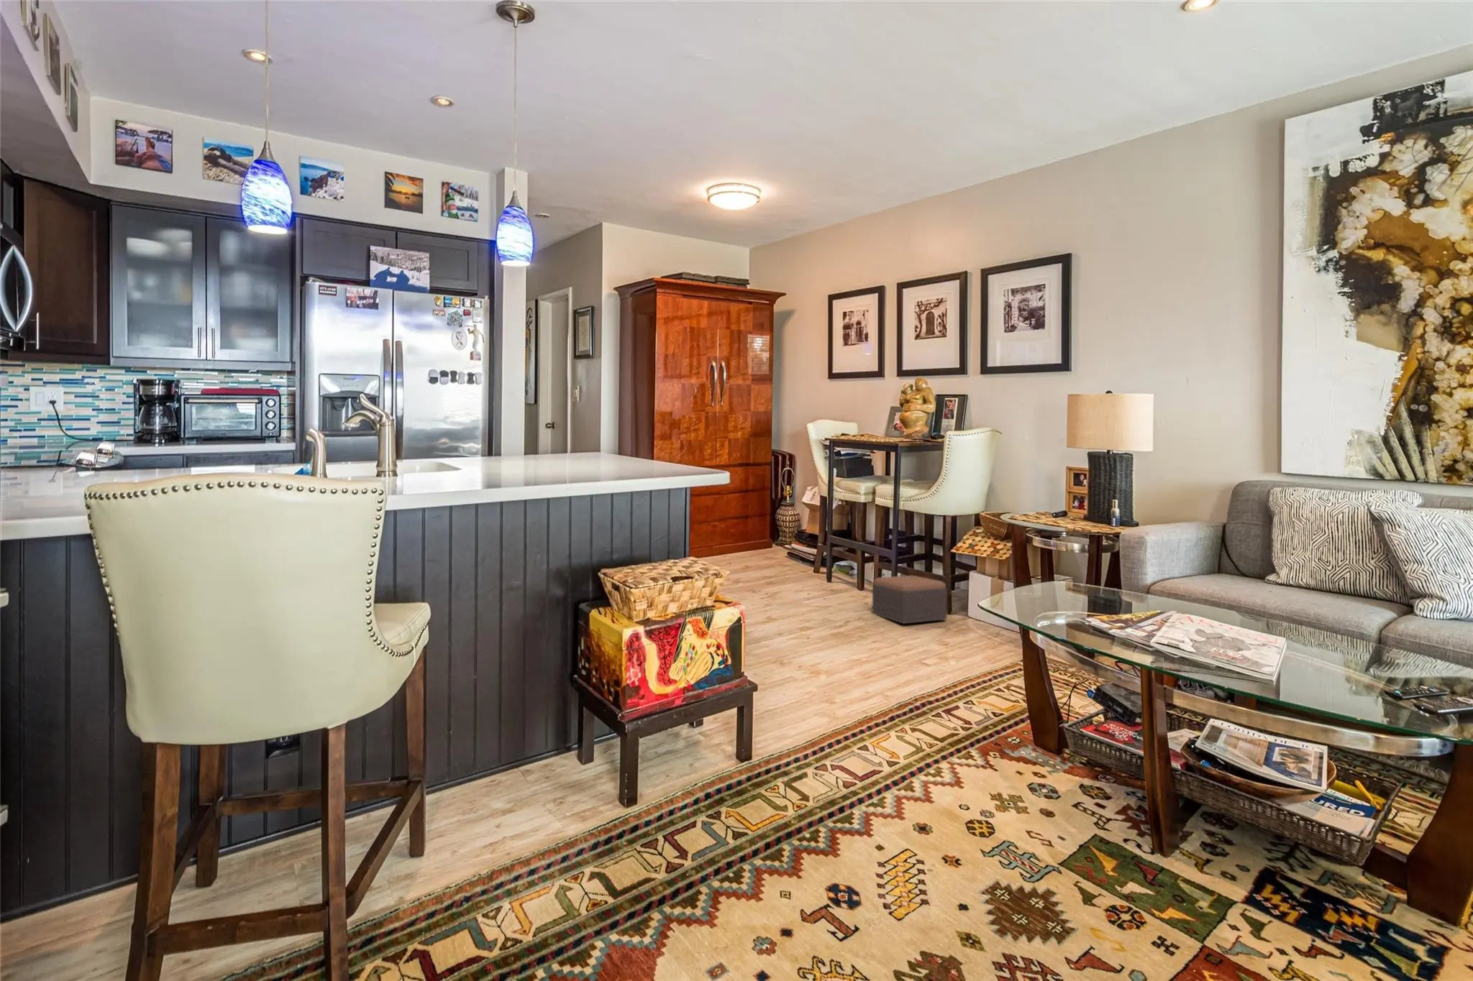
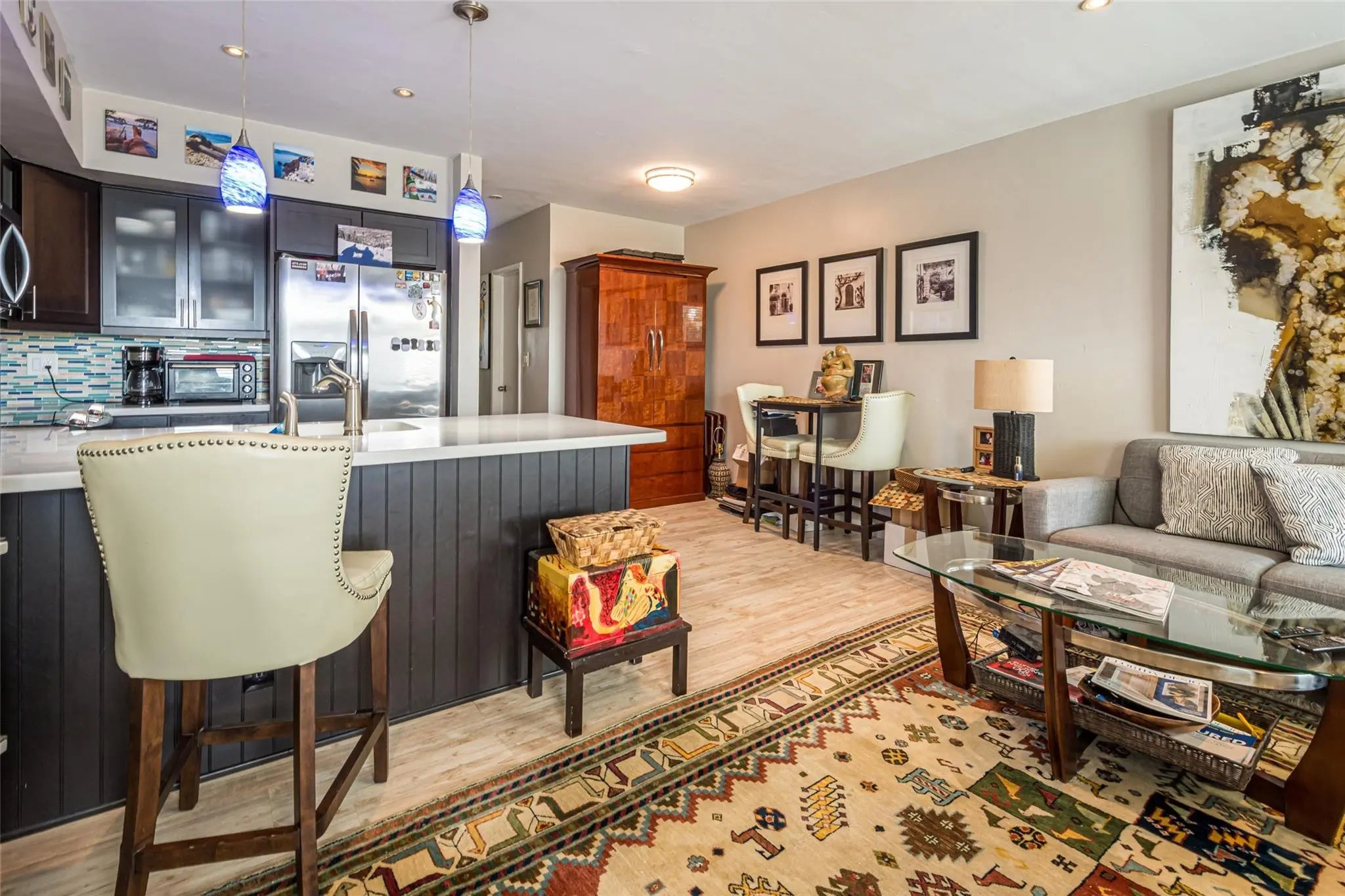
- footstool (908, 597)
